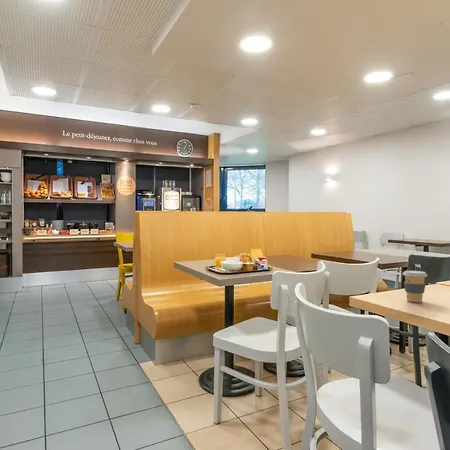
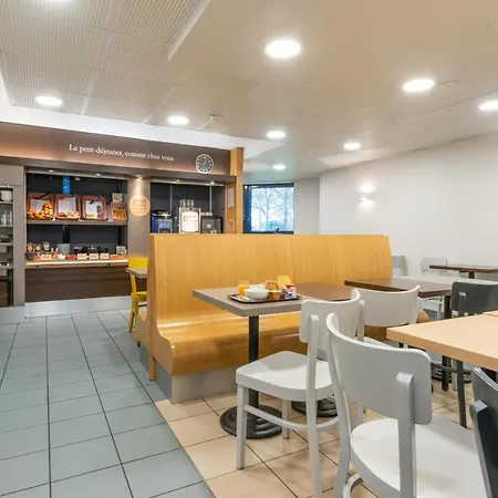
- coffee cup (414, 286)
